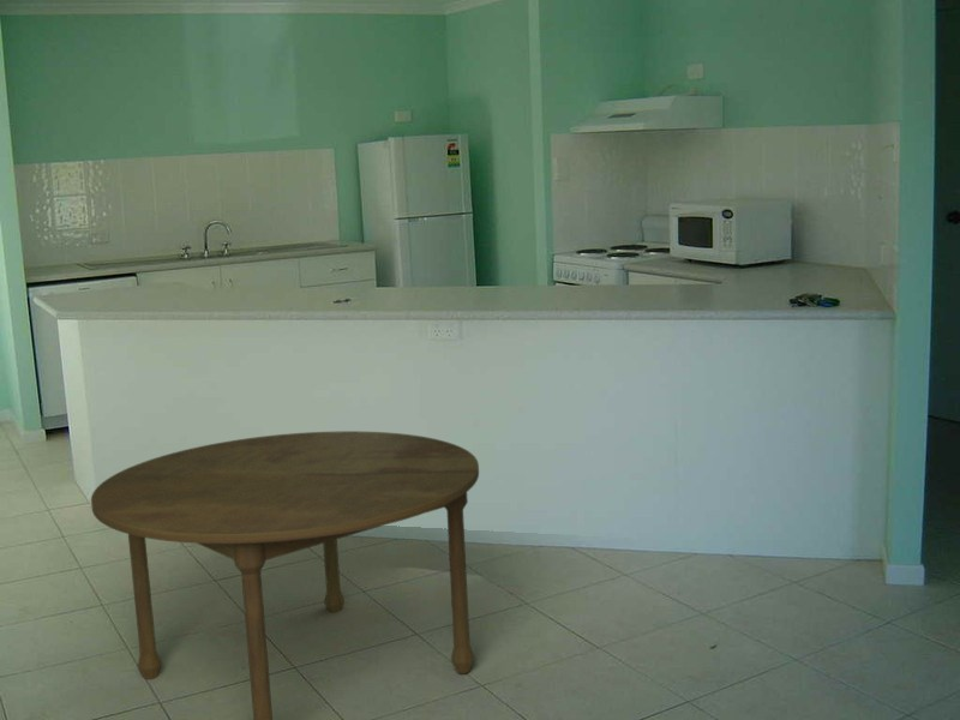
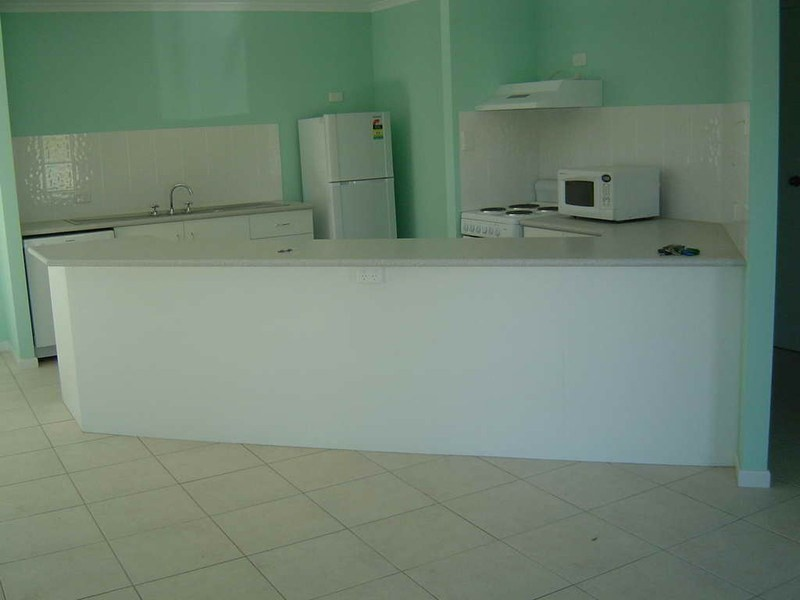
- dining table (290, 552)
